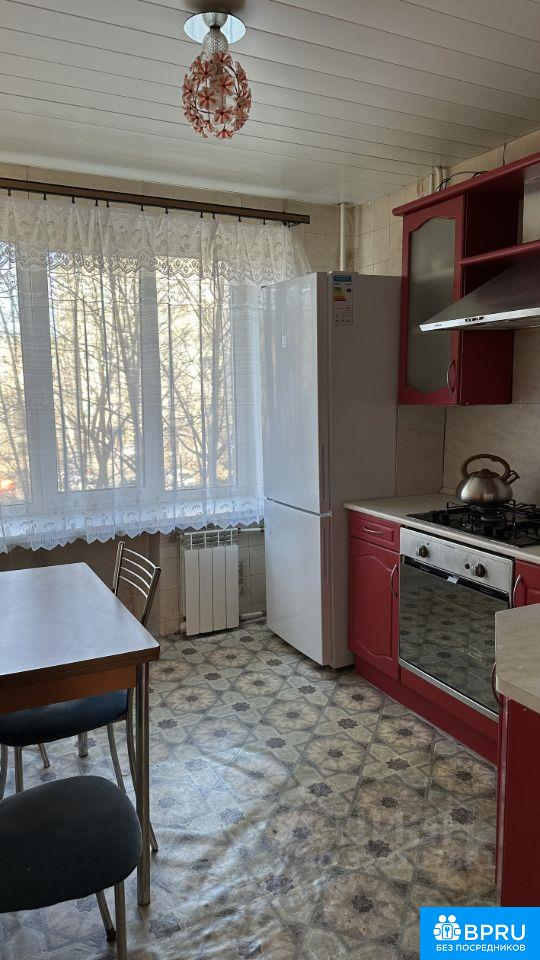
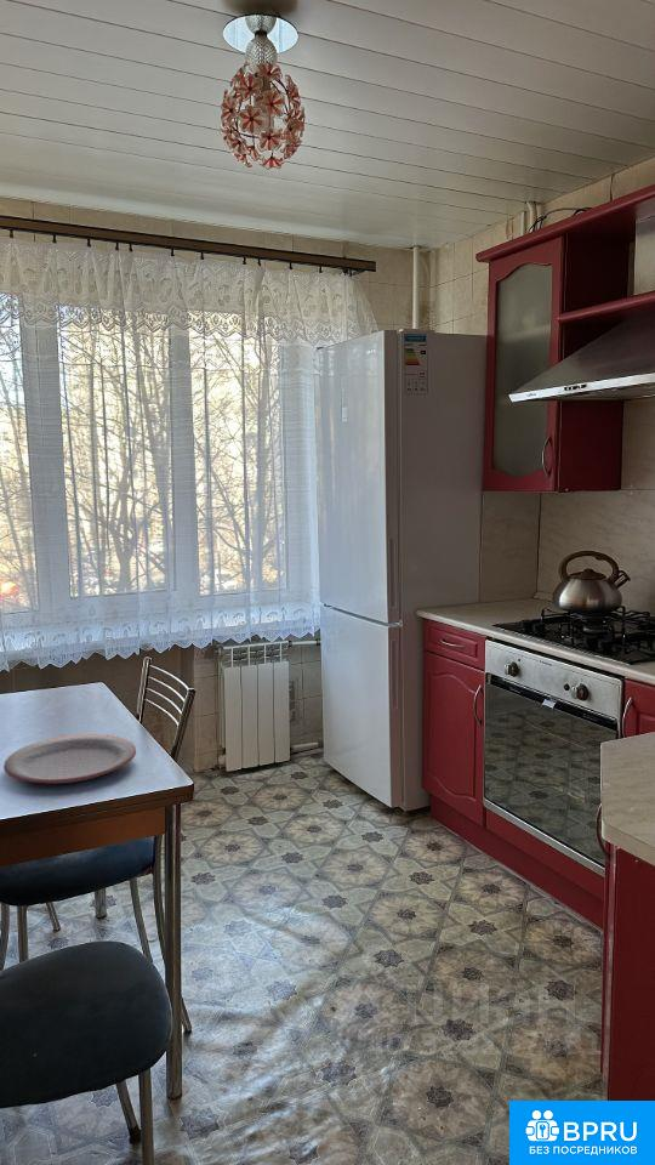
+ plate (72, 760)
